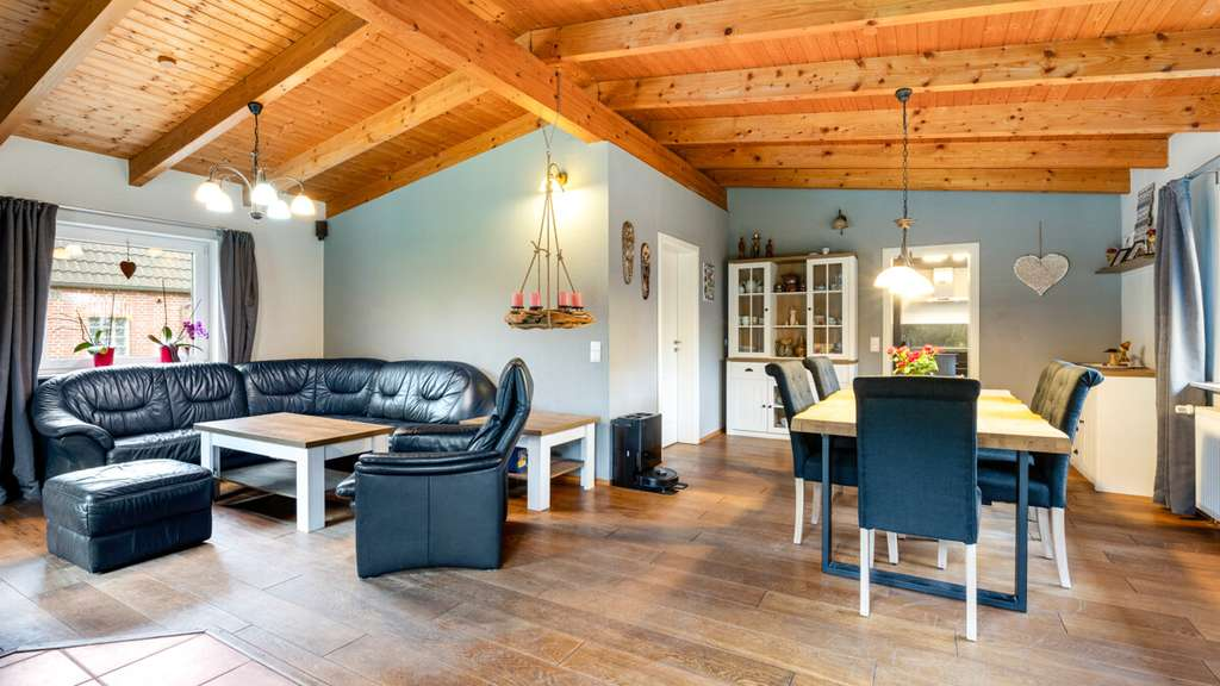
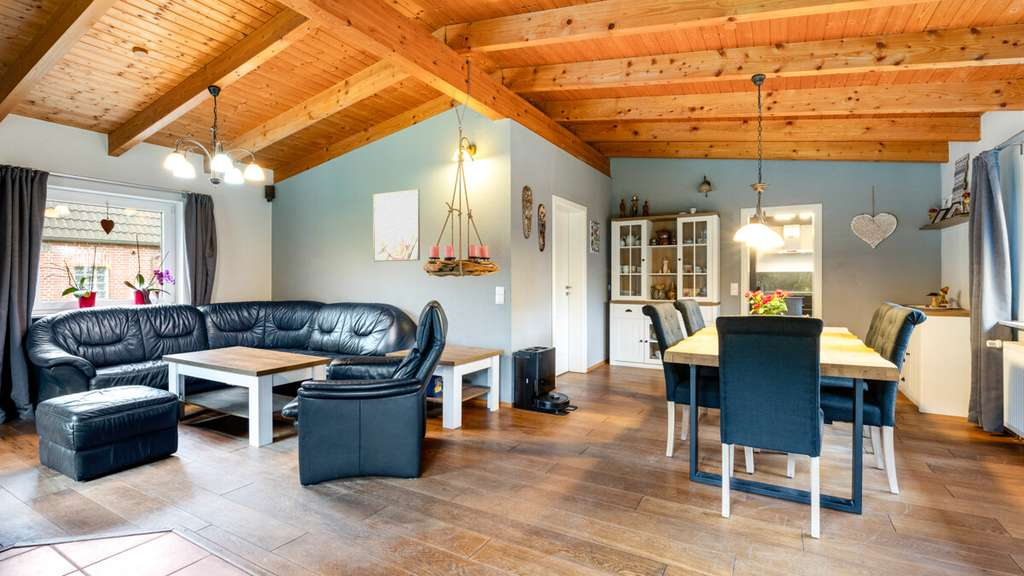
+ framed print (395, 226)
